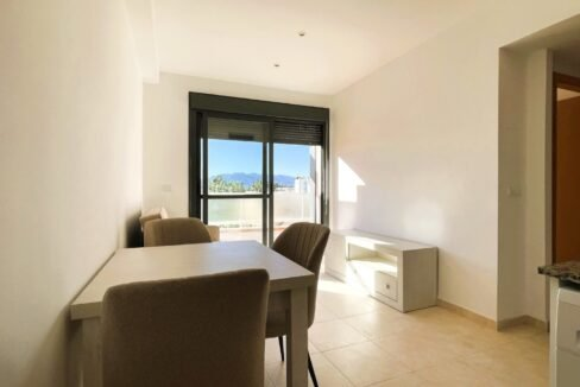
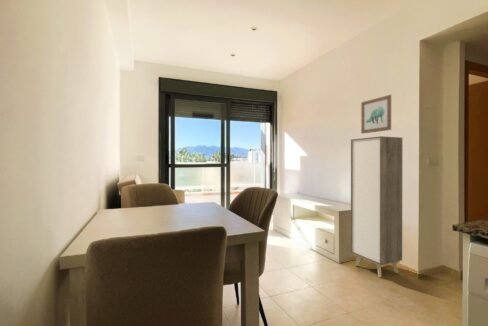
+ wall art (375, 115)
+ cabinet (376, 203)
